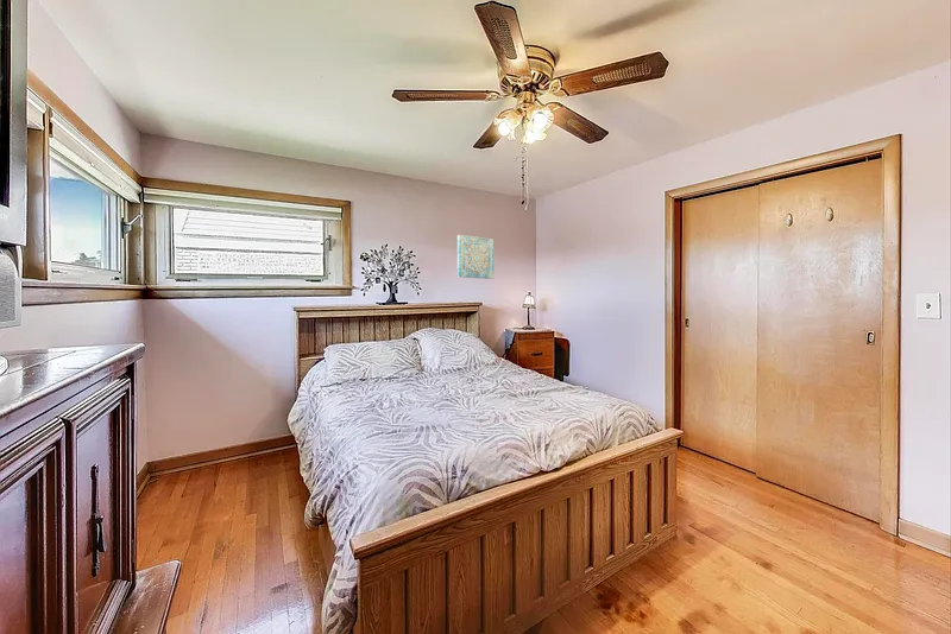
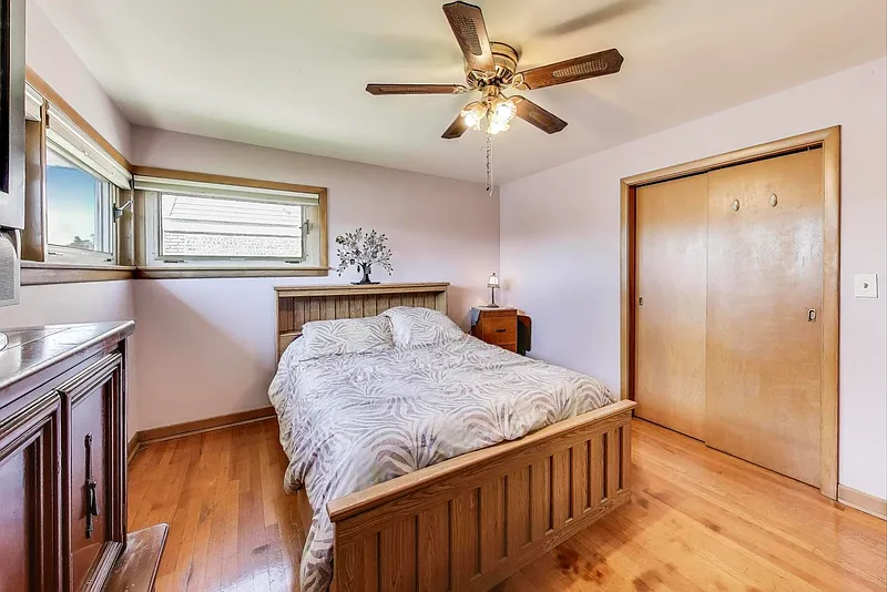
- wall art (476, 256)
